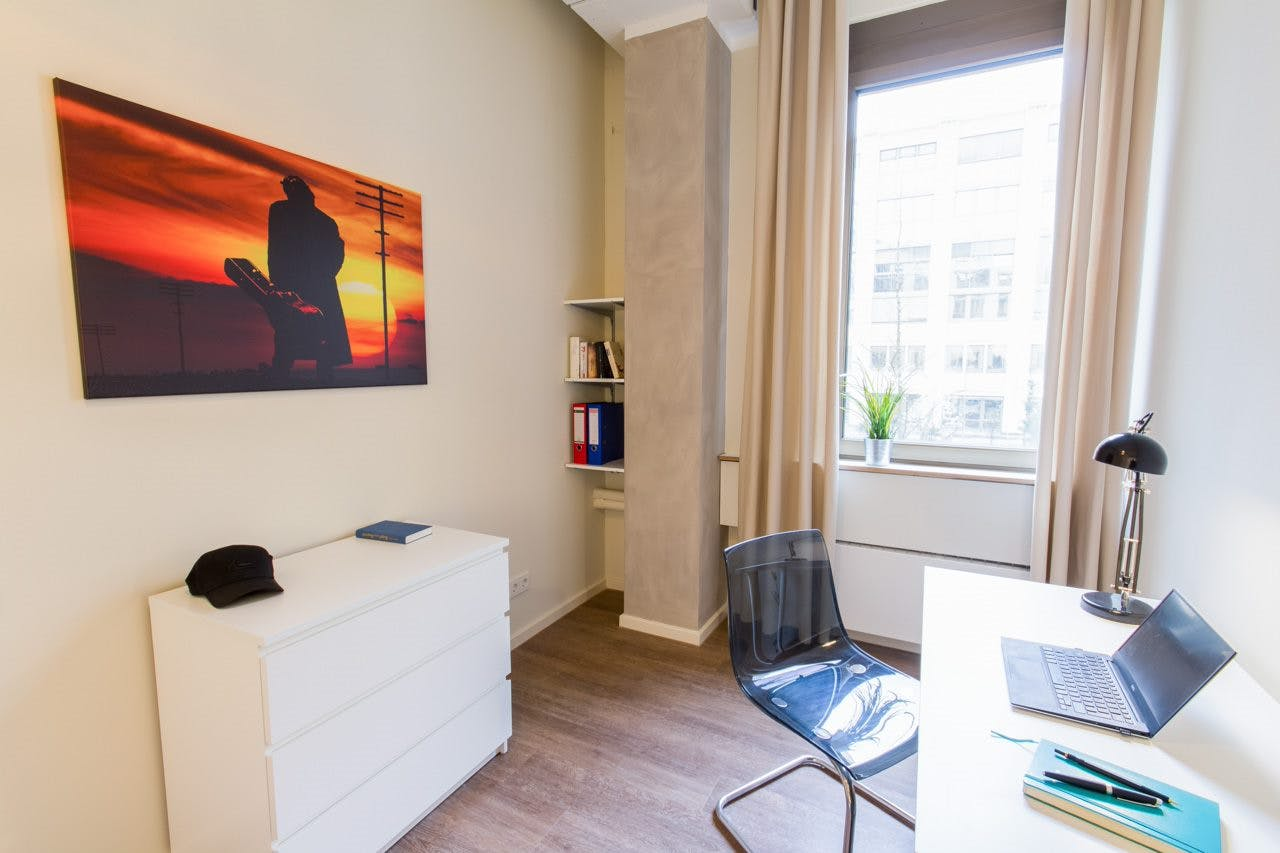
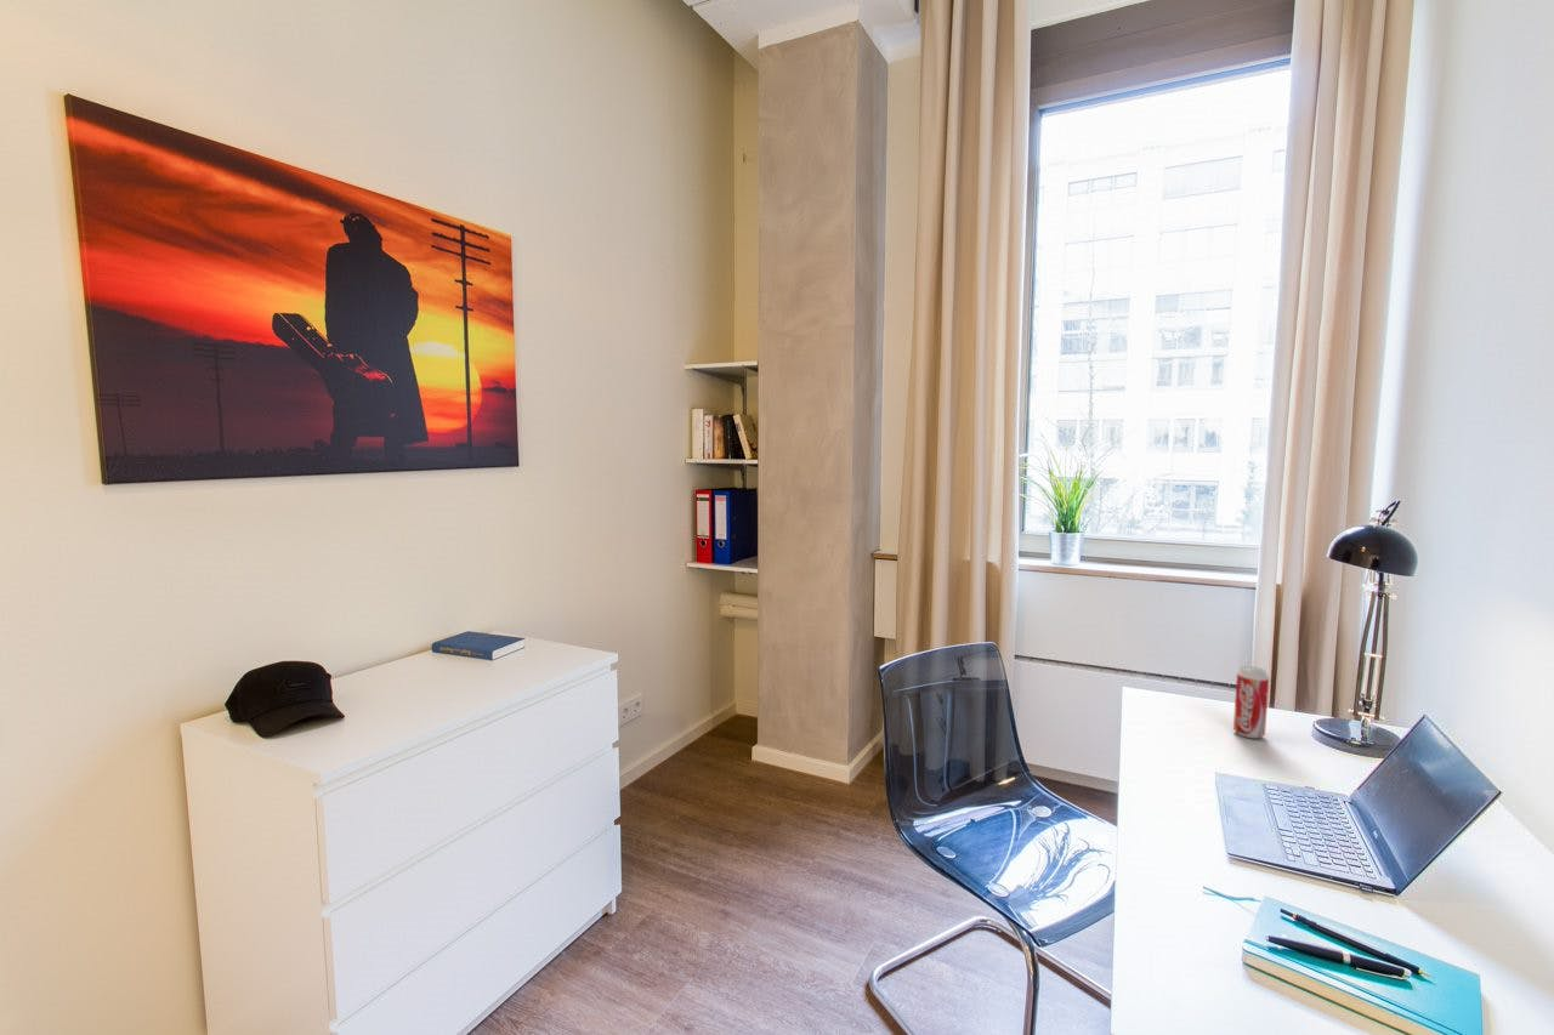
+ beverage can (1250, 701)
